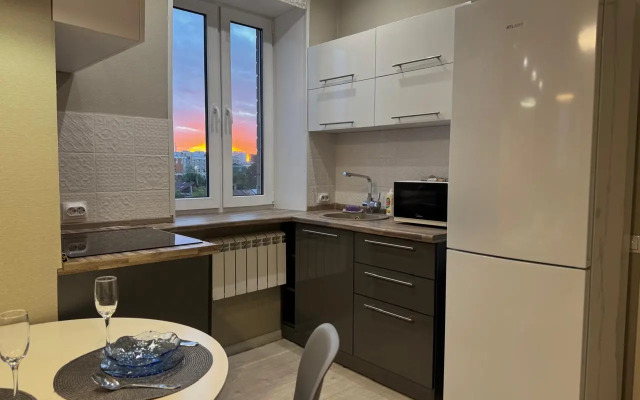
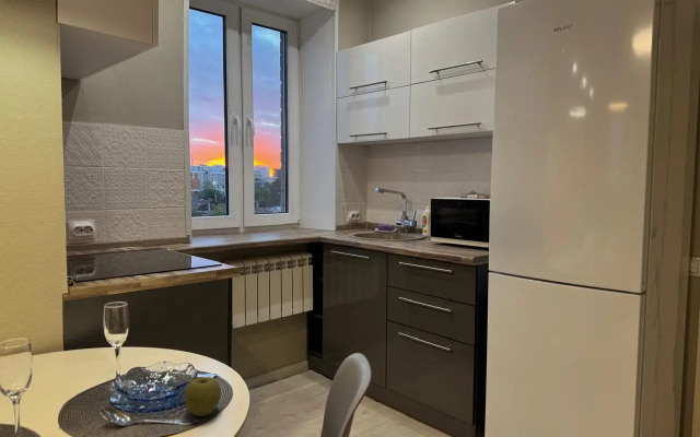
+ apple (202, 397)
